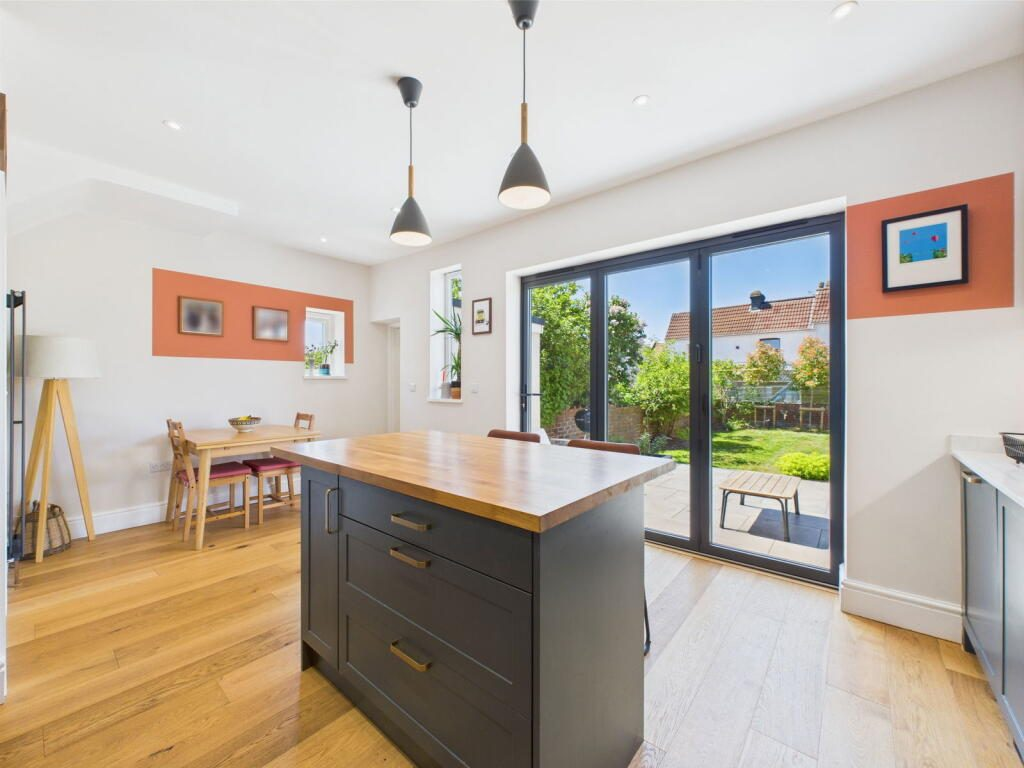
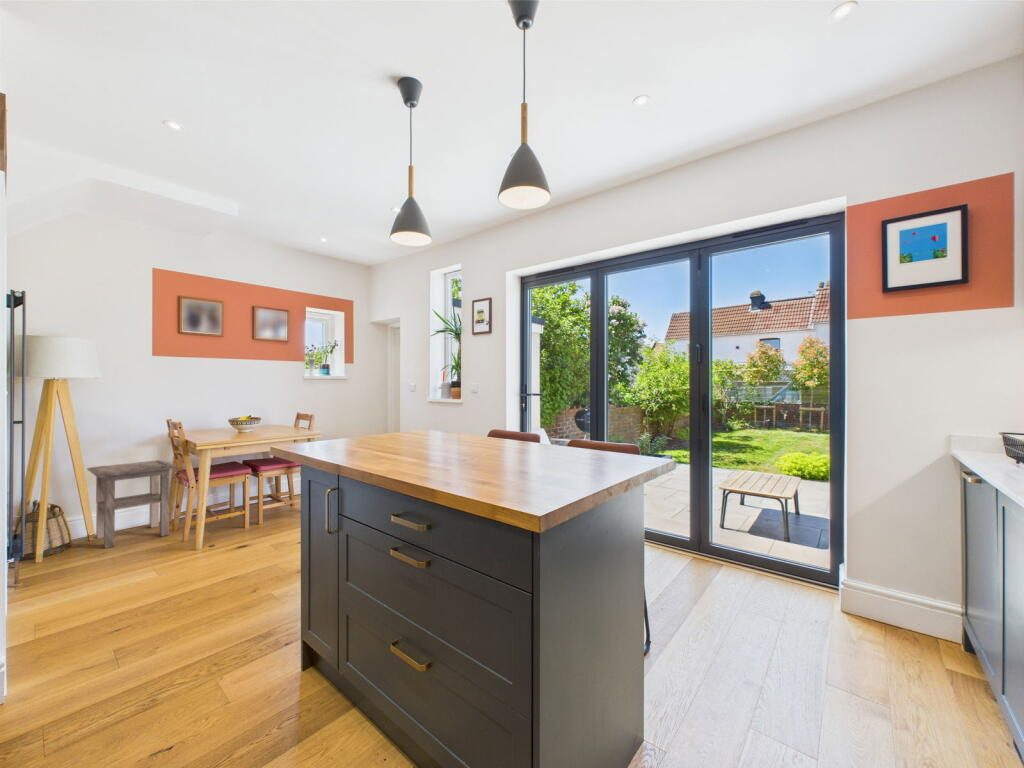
+ side table (133, 500)
